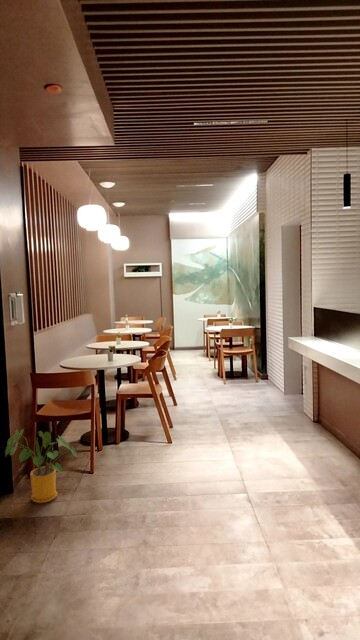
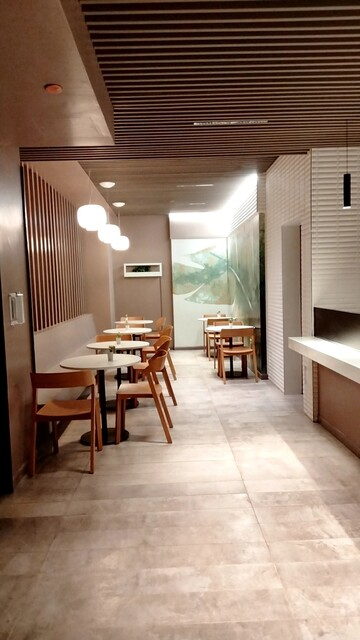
- house plant (39, 465)
